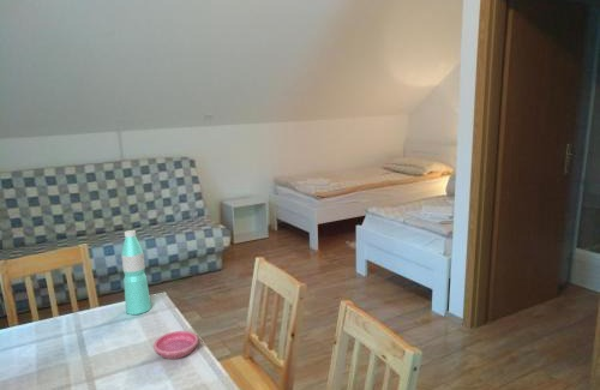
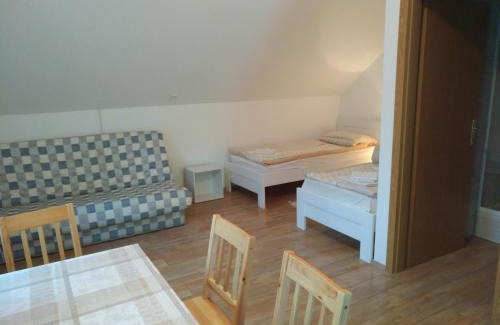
- water bottle (133, 270)
- saucer (176, 346)
